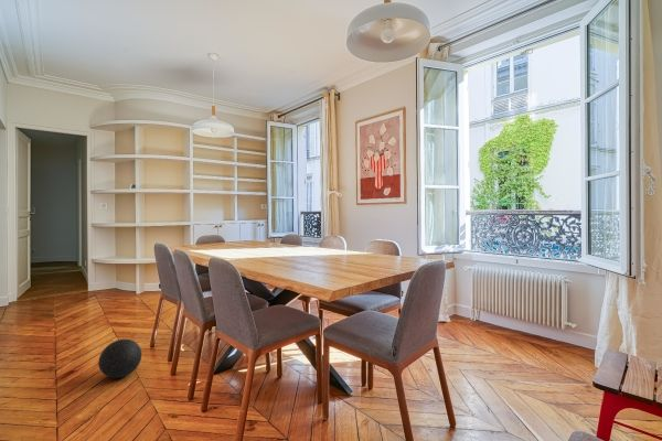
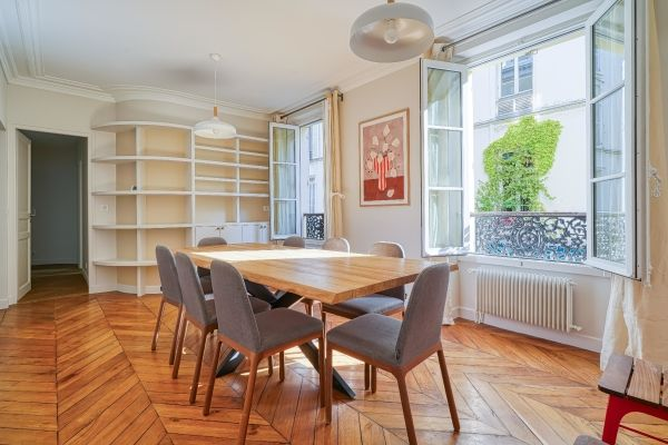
- ball (120, 358)
